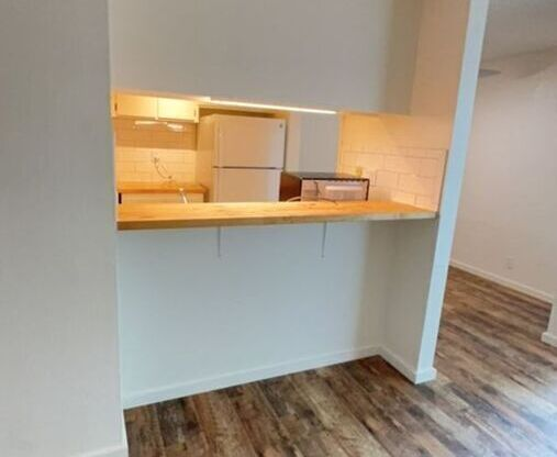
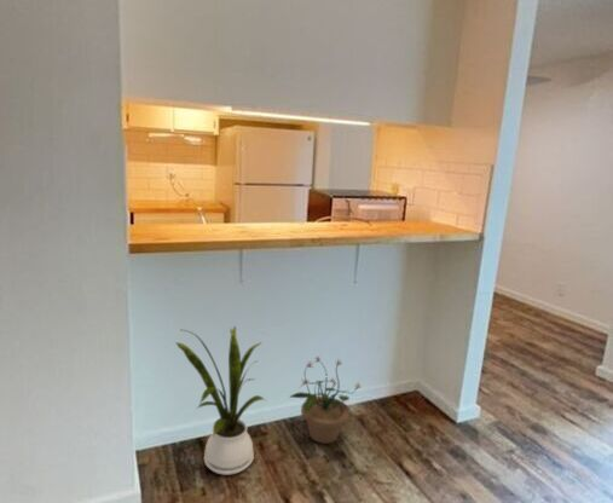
+ potted plant (323, 398)
+ house plant (224, 393)
